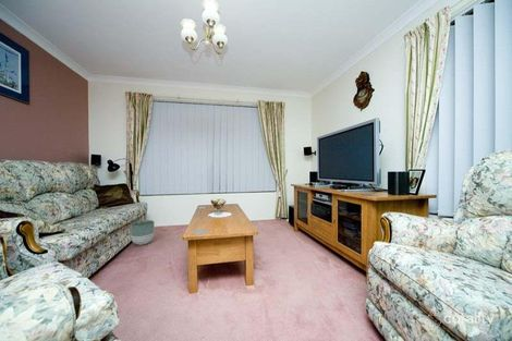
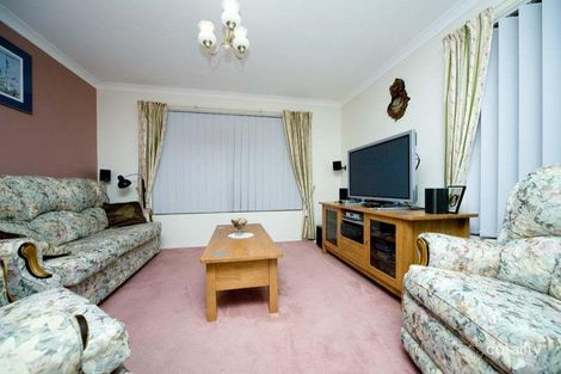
- planter (143, 233)
